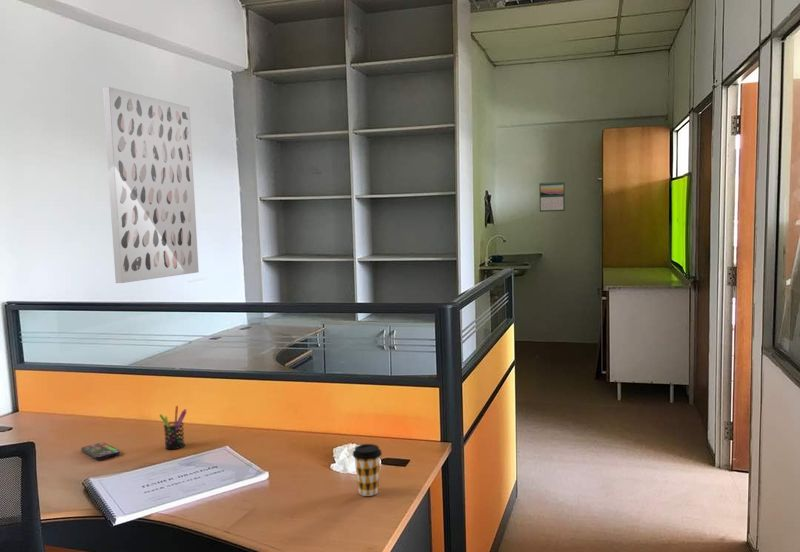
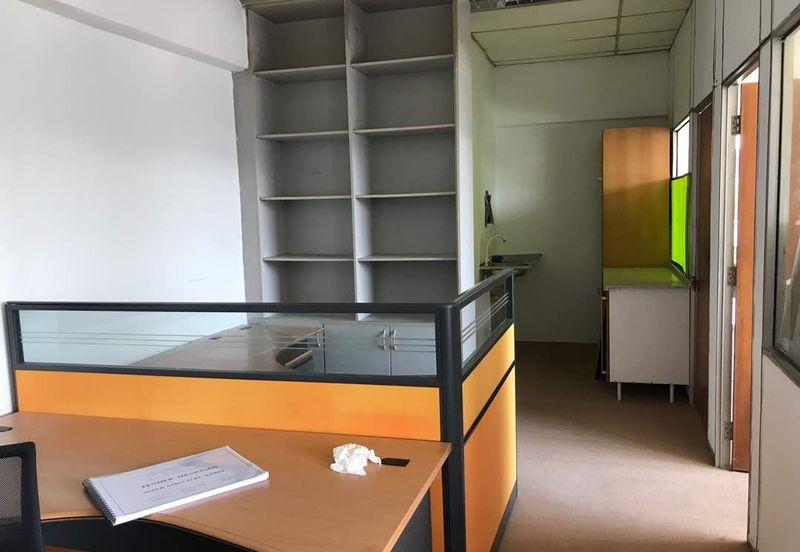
- calendar (552, 196)
- smartphone (100, 450)
- pen holder (172, 427)
- coffee cup (367, 470)
- wall art (155, 188)
